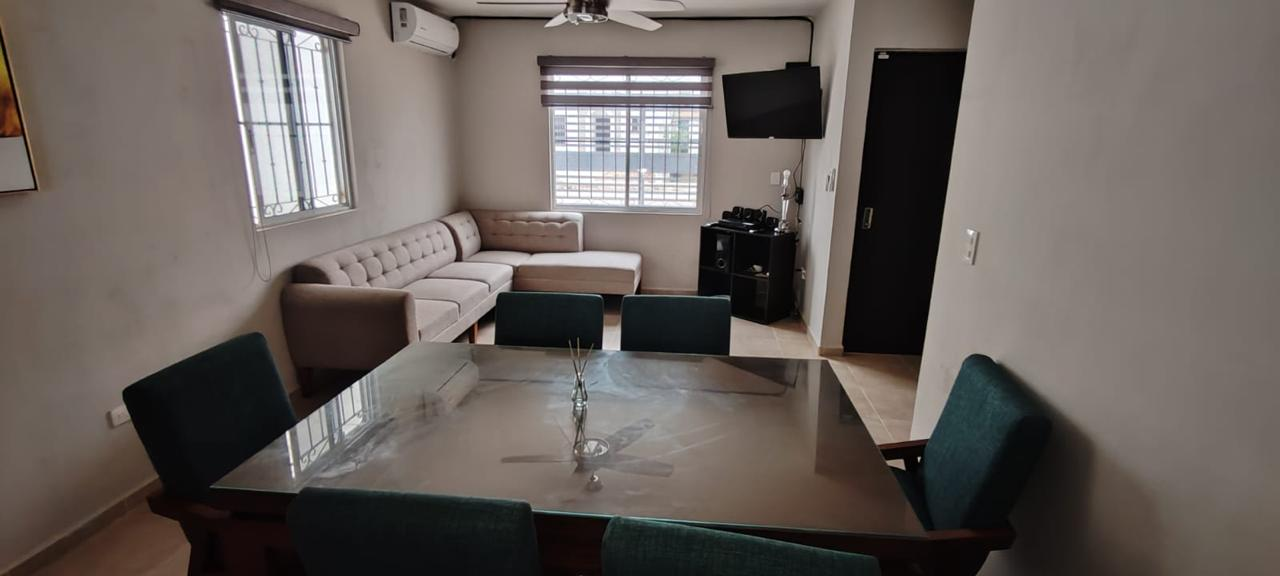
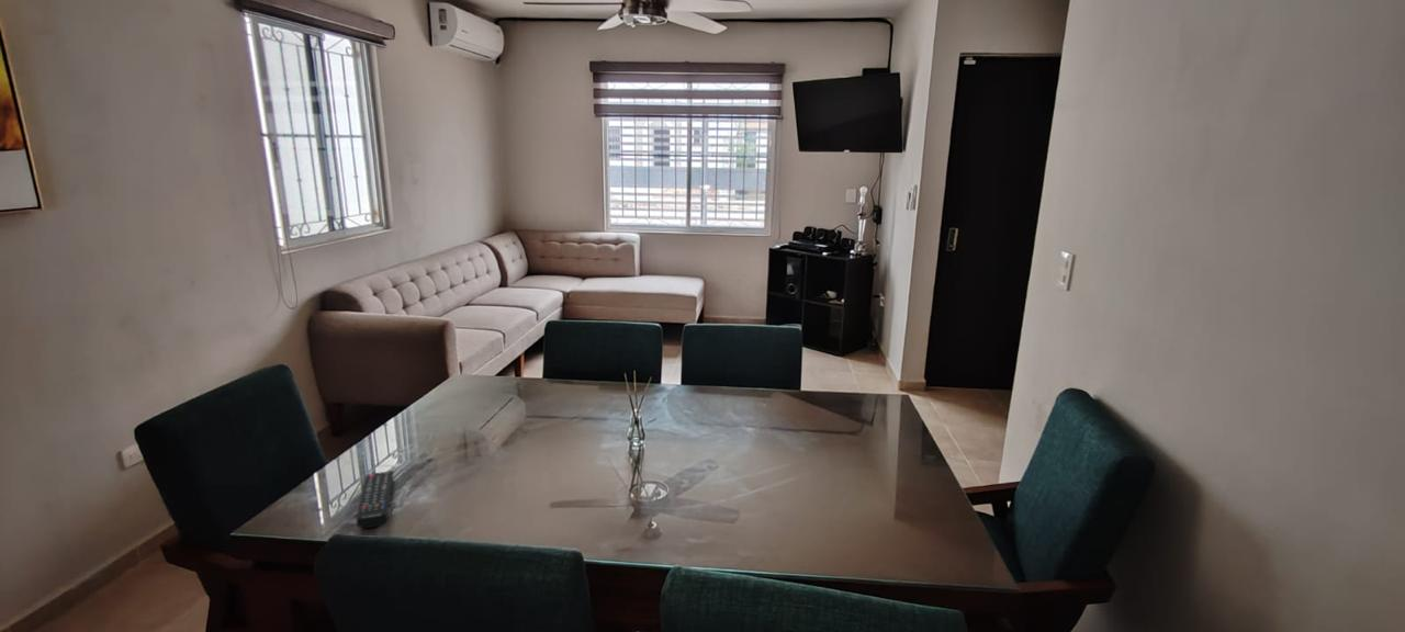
+ remote control (376, 496)
